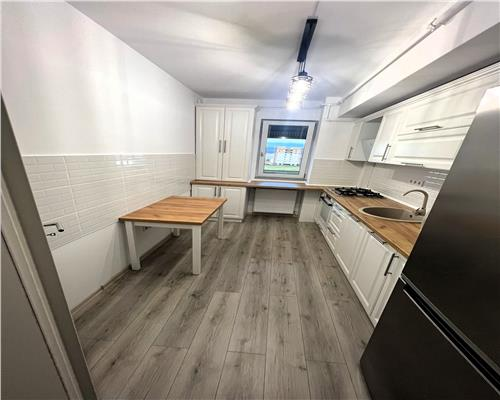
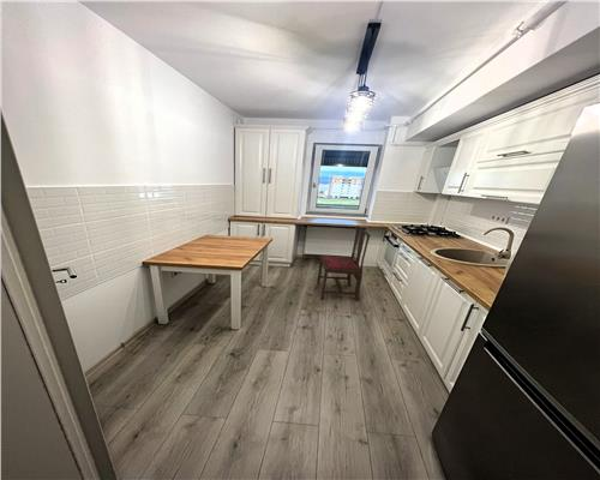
+ dining chair (341, 262)
